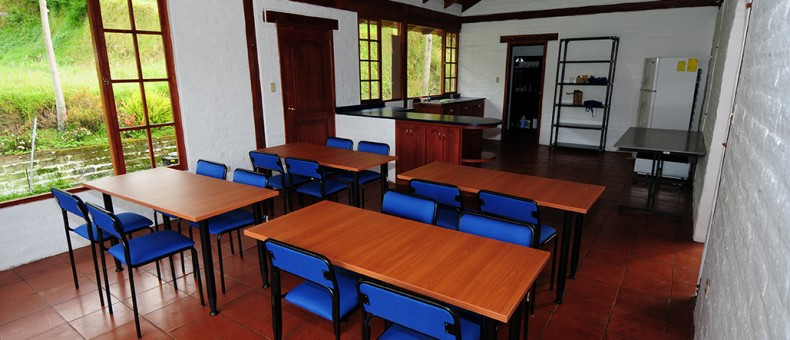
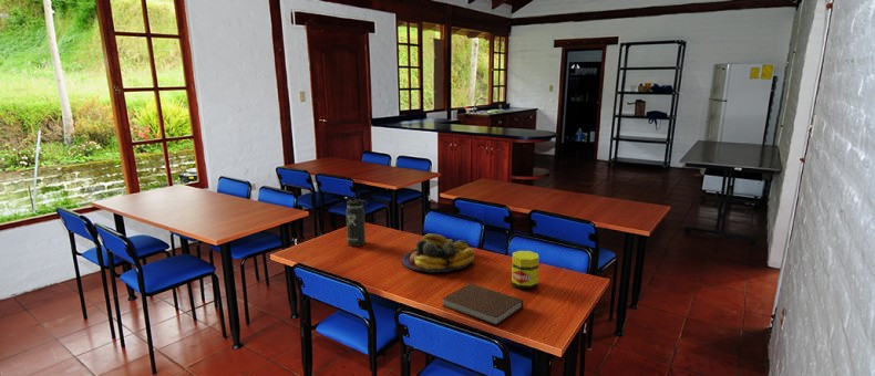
+ thermos bottle (357, 218)
+ jar (525, 270)
+ fruit bowl (437, 248)
+ notebook (482, 302)
